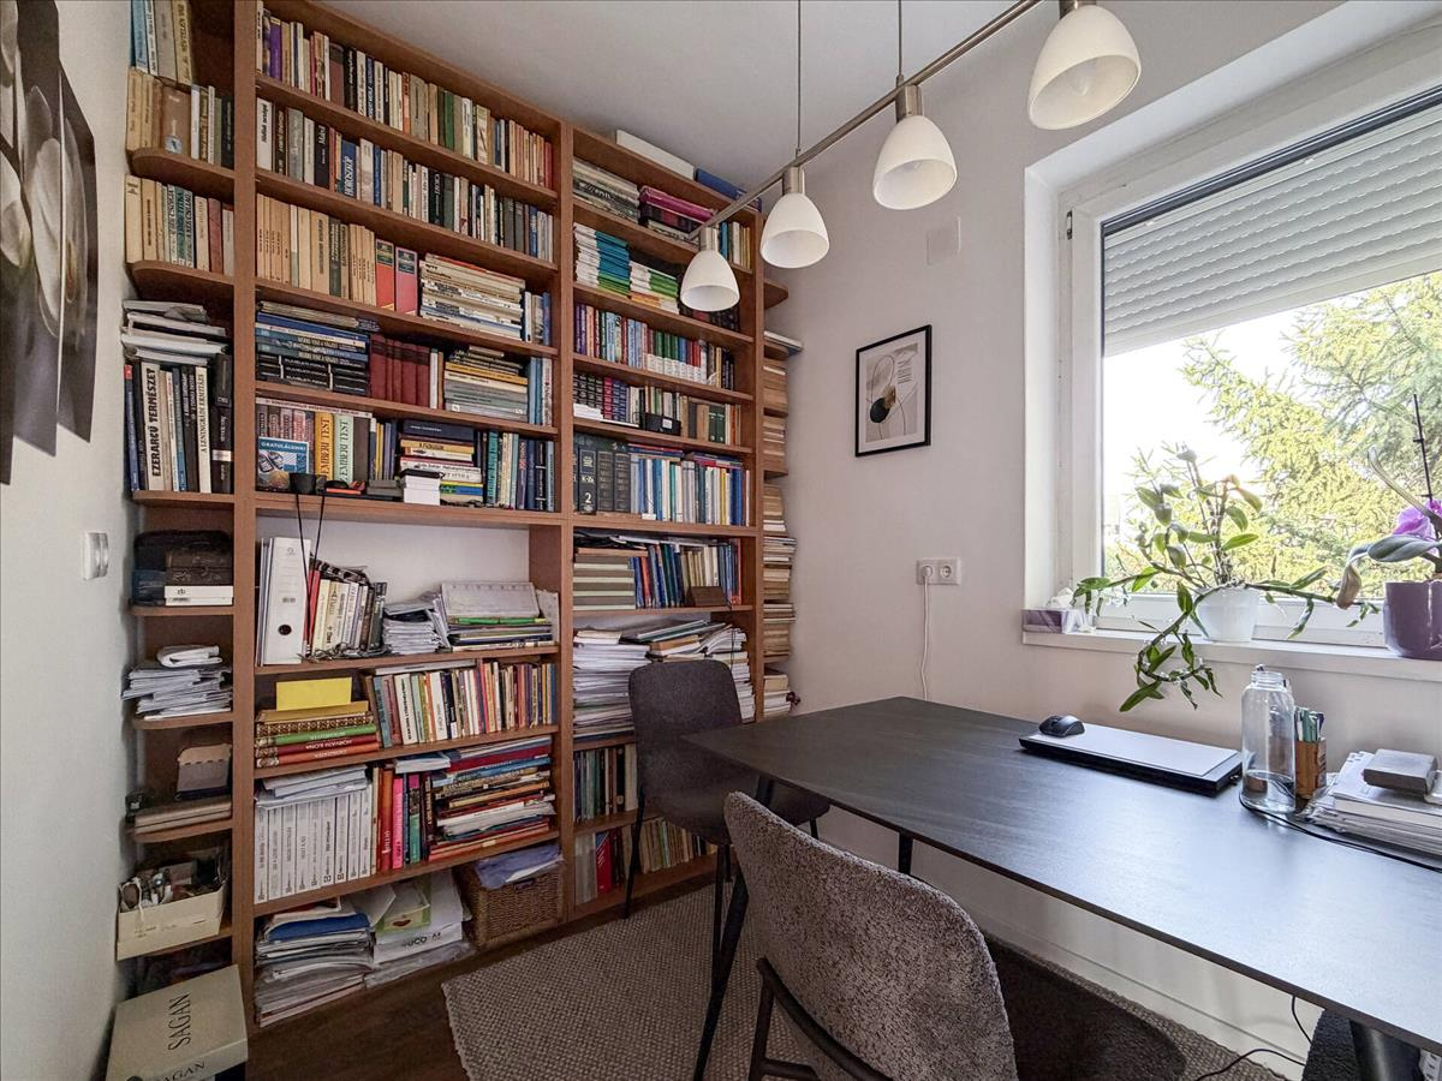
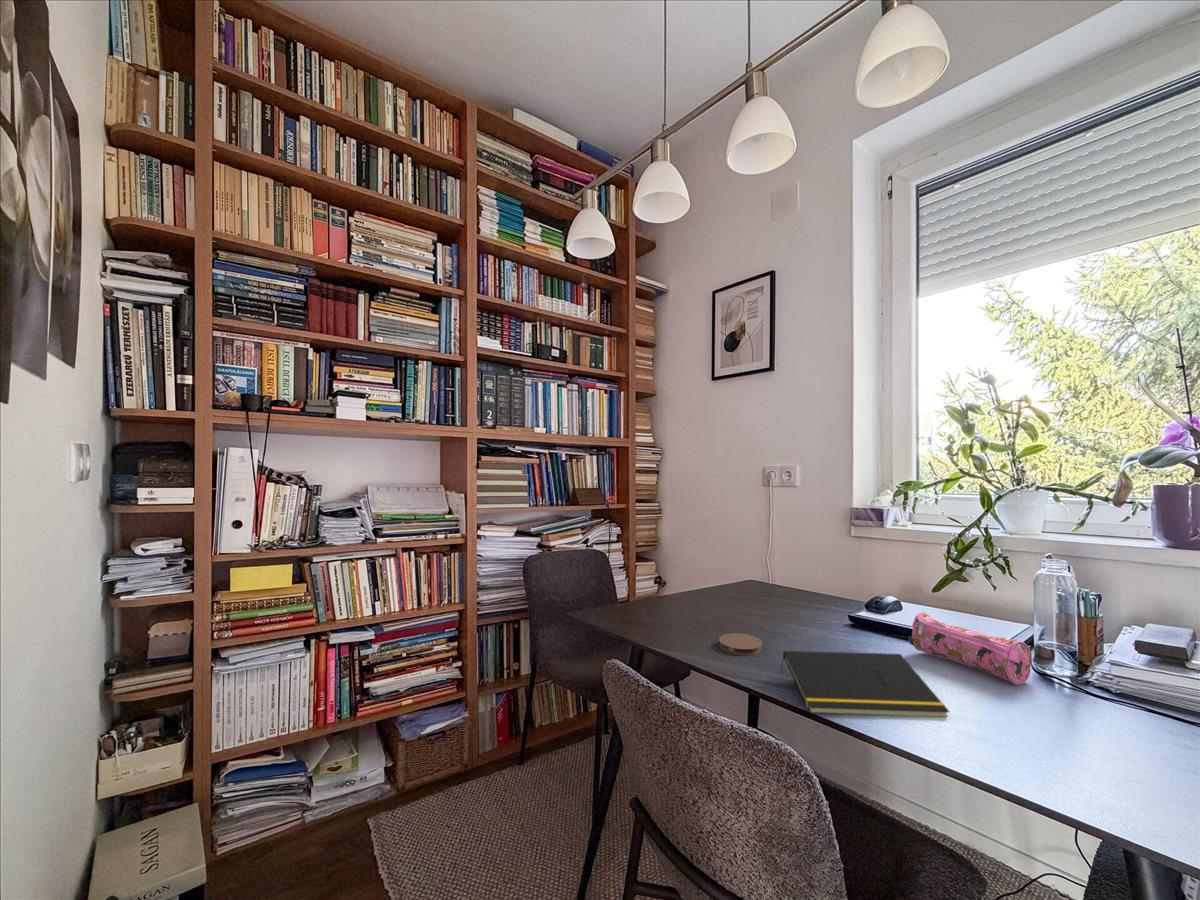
+ notepad (858, 681)
+ pencil case (967, 646)
+ coaster (740, 643)
